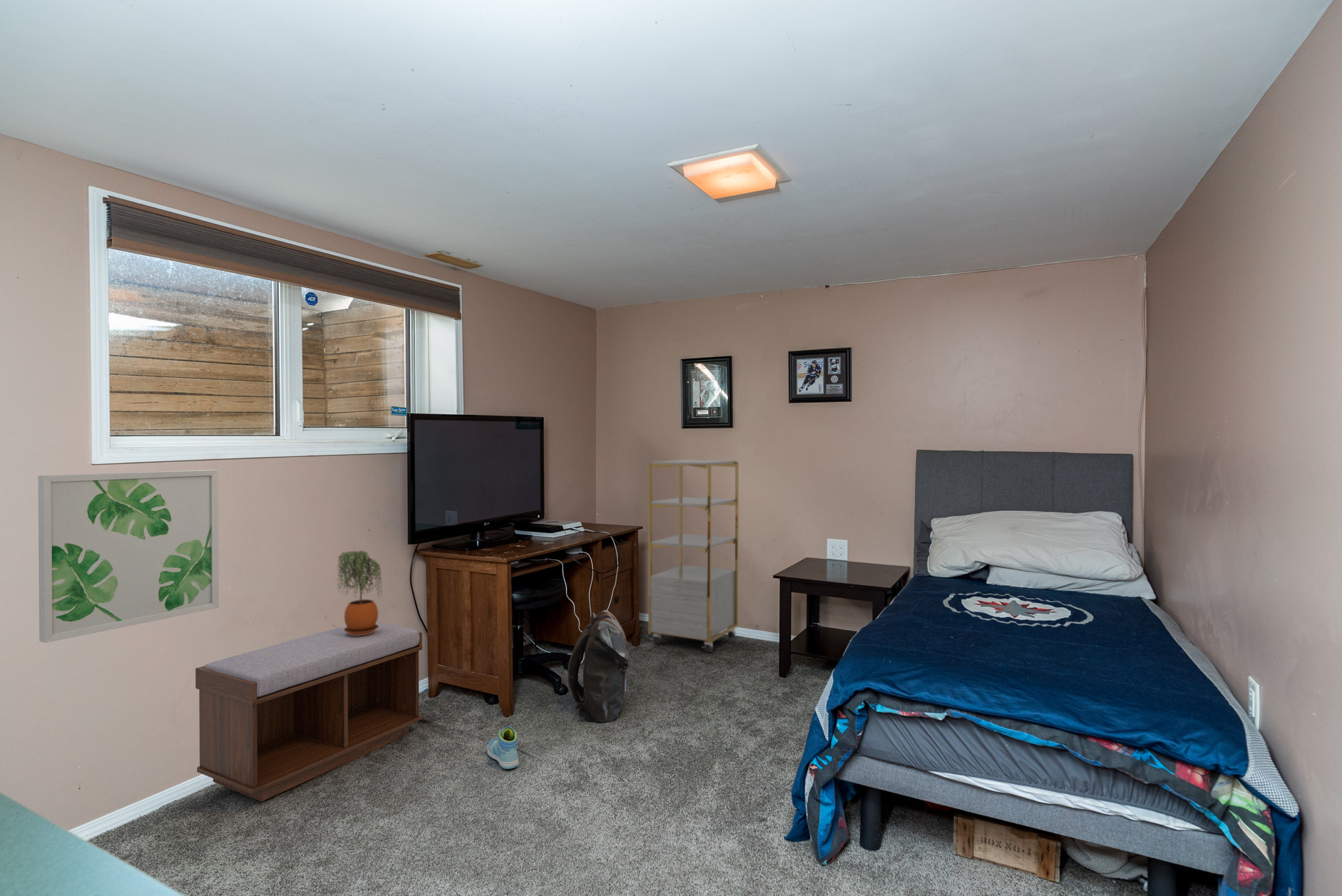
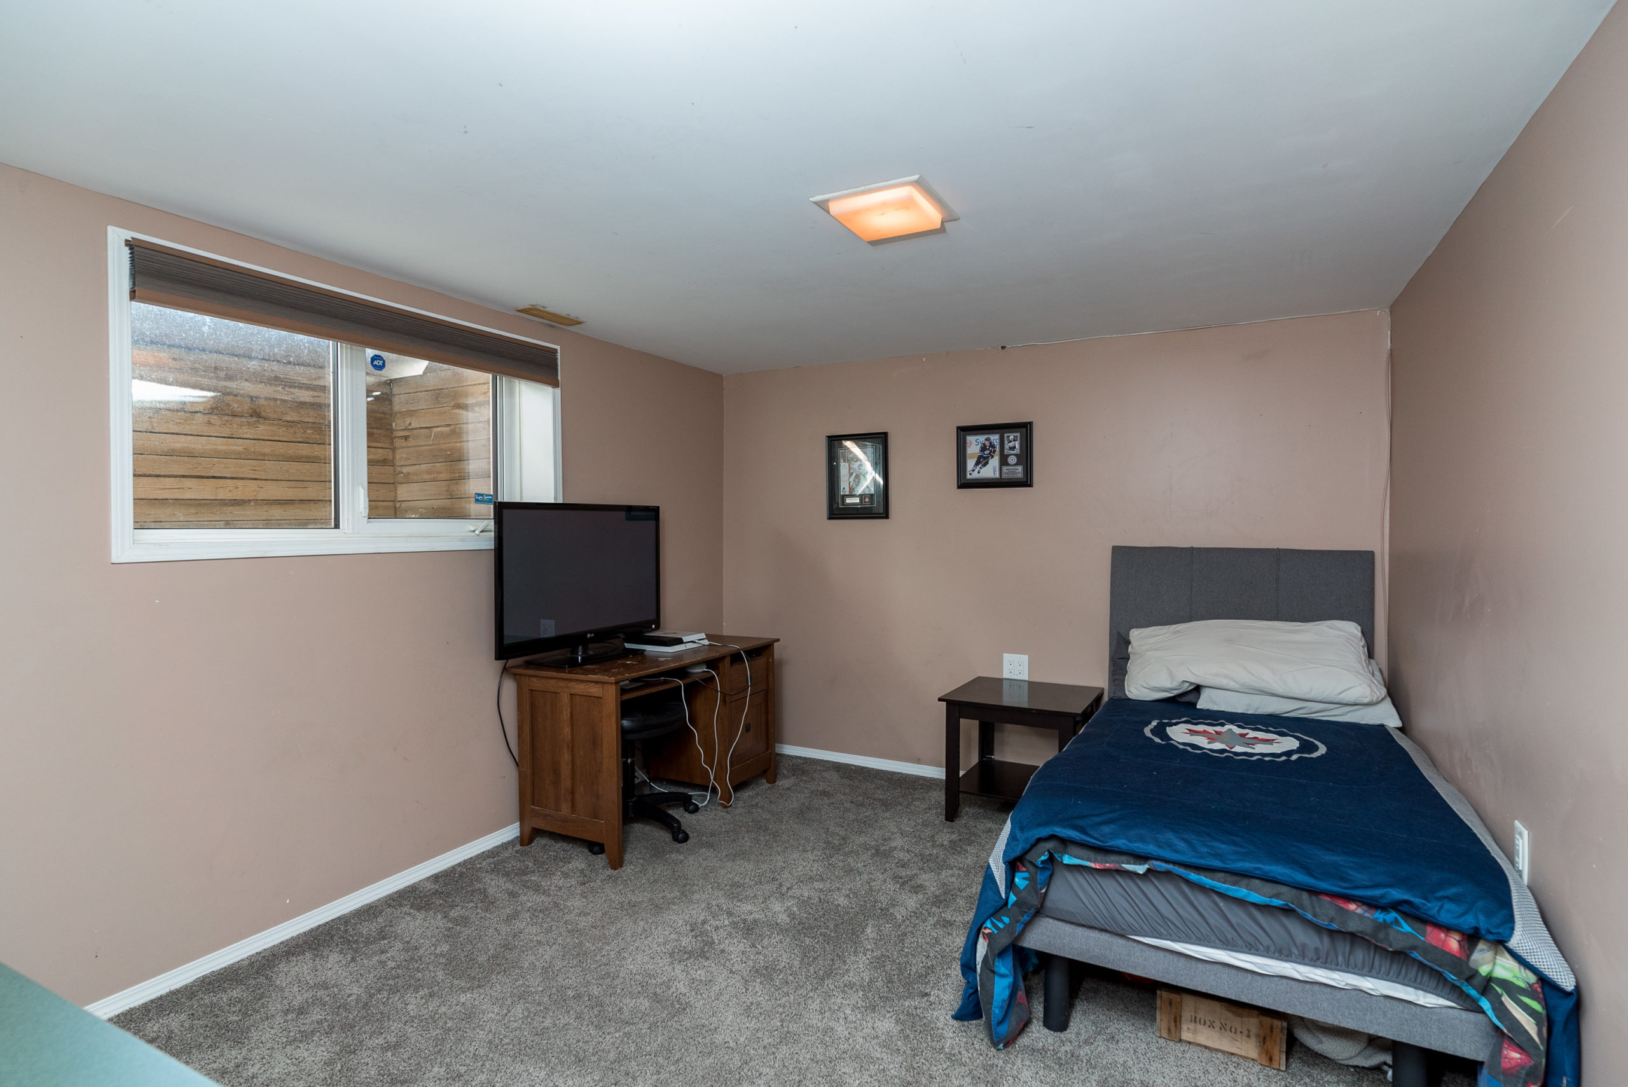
- bench (319, 699)
- sneaker (503, 741)
- backpack (600, 660)
- wall art (136, 548)
- potted plant (360, 592)
- shelving unit (698, 549)
